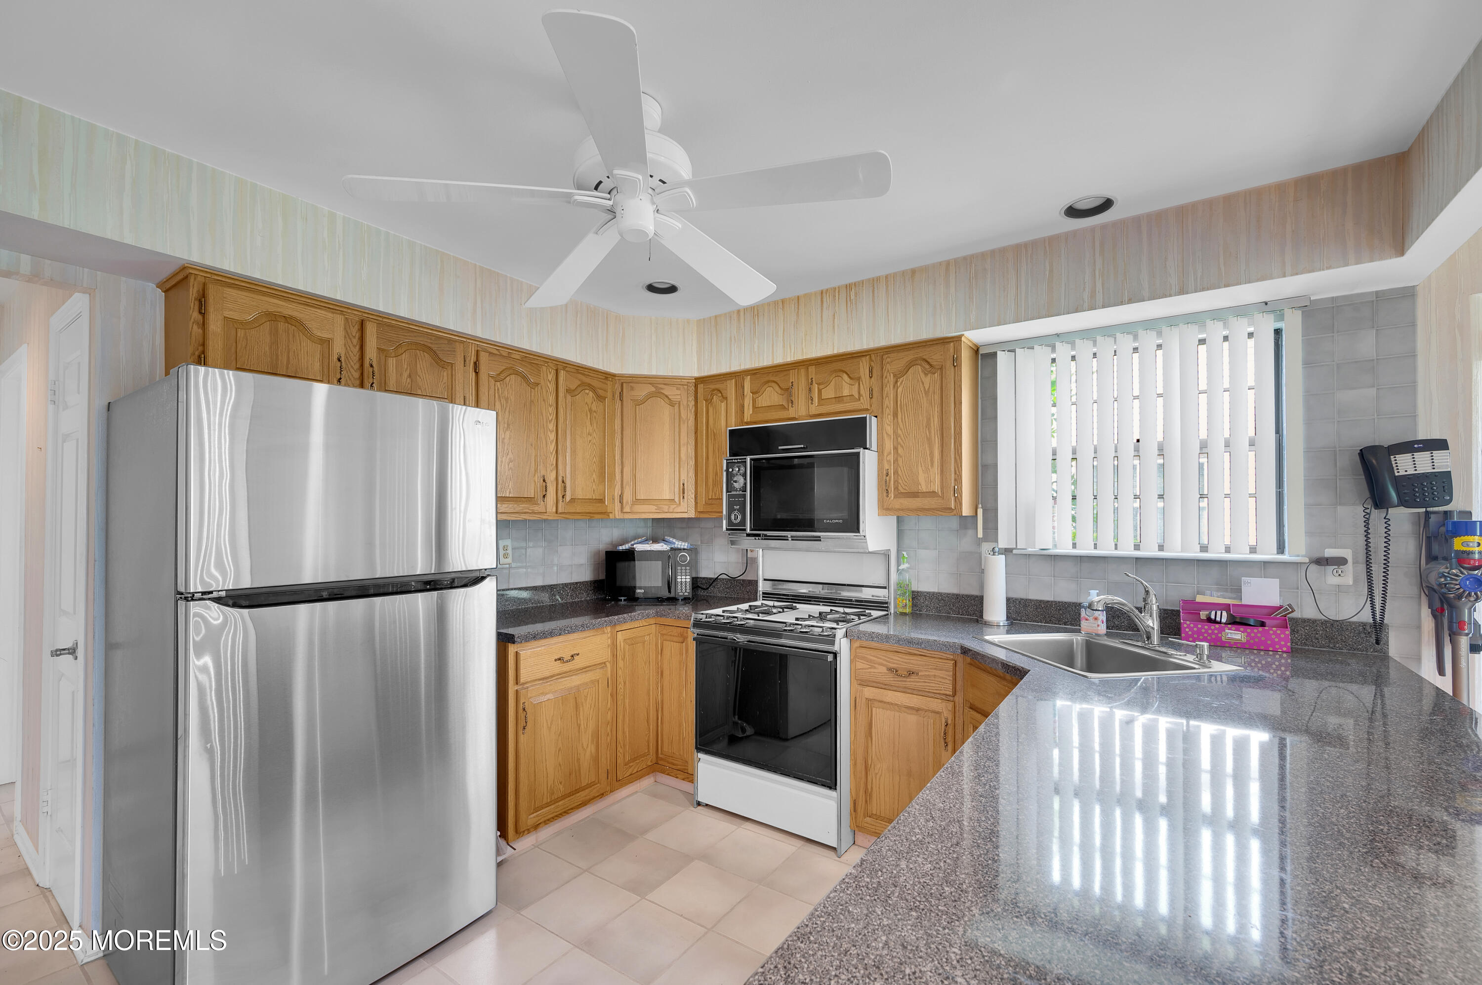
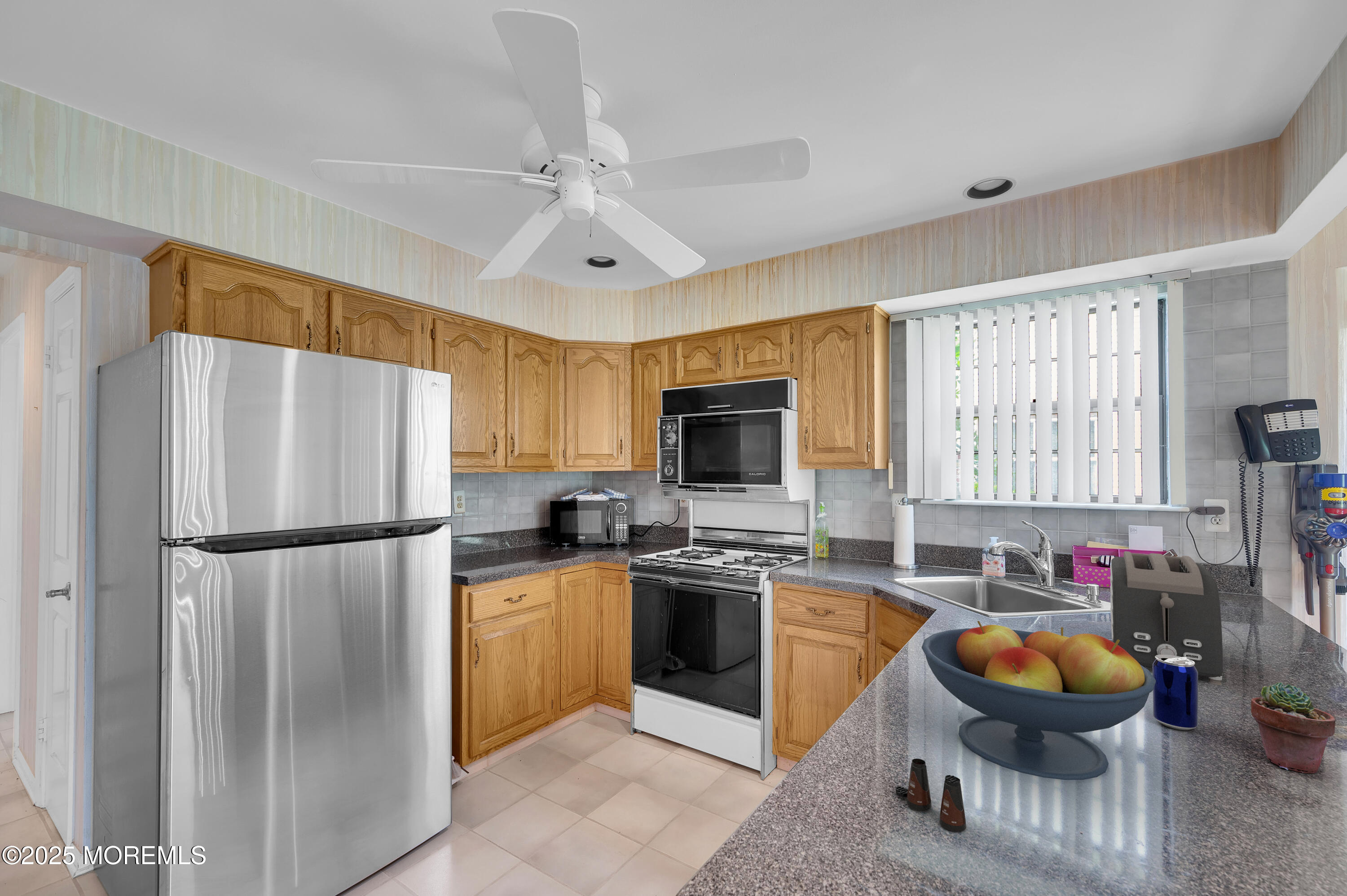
+ fruit bowl (1029, 686)
+ salt shaker (929, 788)
+ potted succulent (1291, 724)
+ beer can (1175, 690)
+ toaster (1159, 606)
